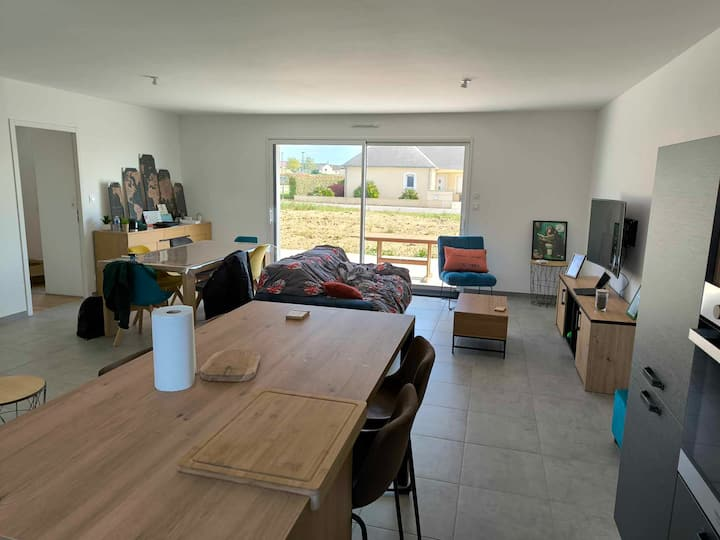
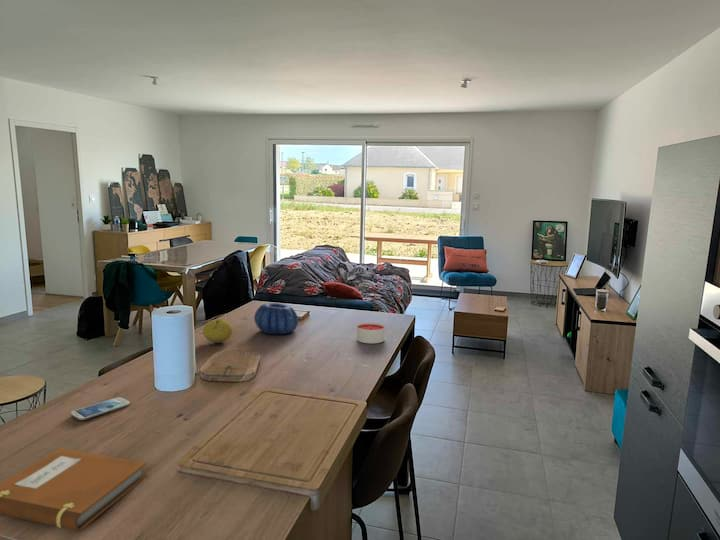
+ candle (370, 332)
+ smartphone (101, 408)
+ notebook (64, 485)
+ decorative bowl (276, 317)
+ fruit (218, 331)
